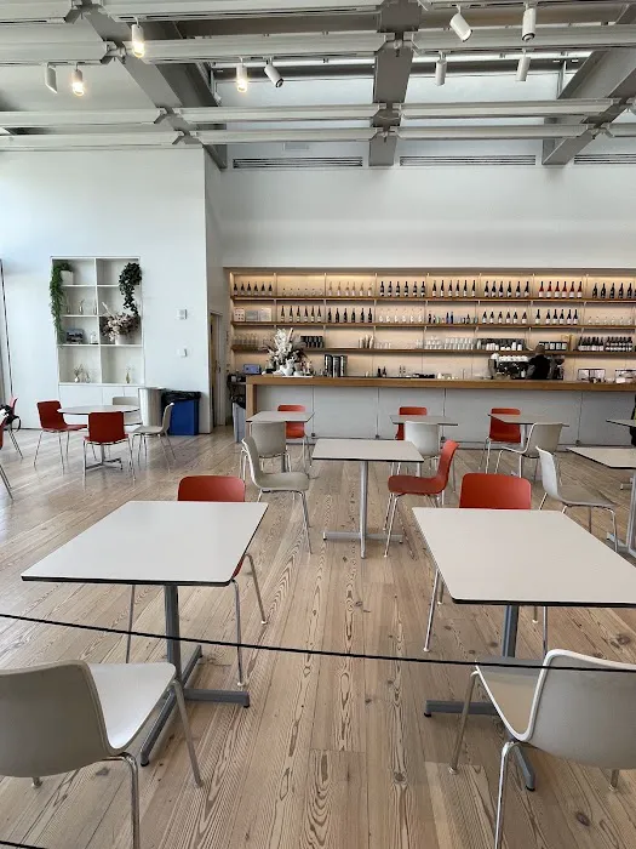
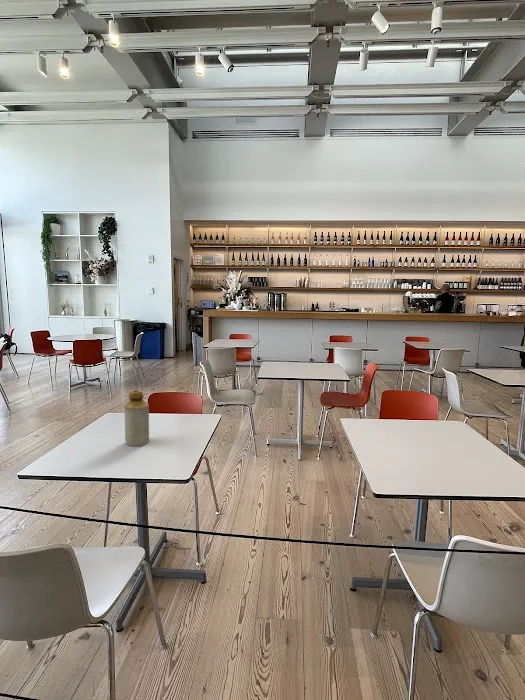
+ bottle (136, 416)
